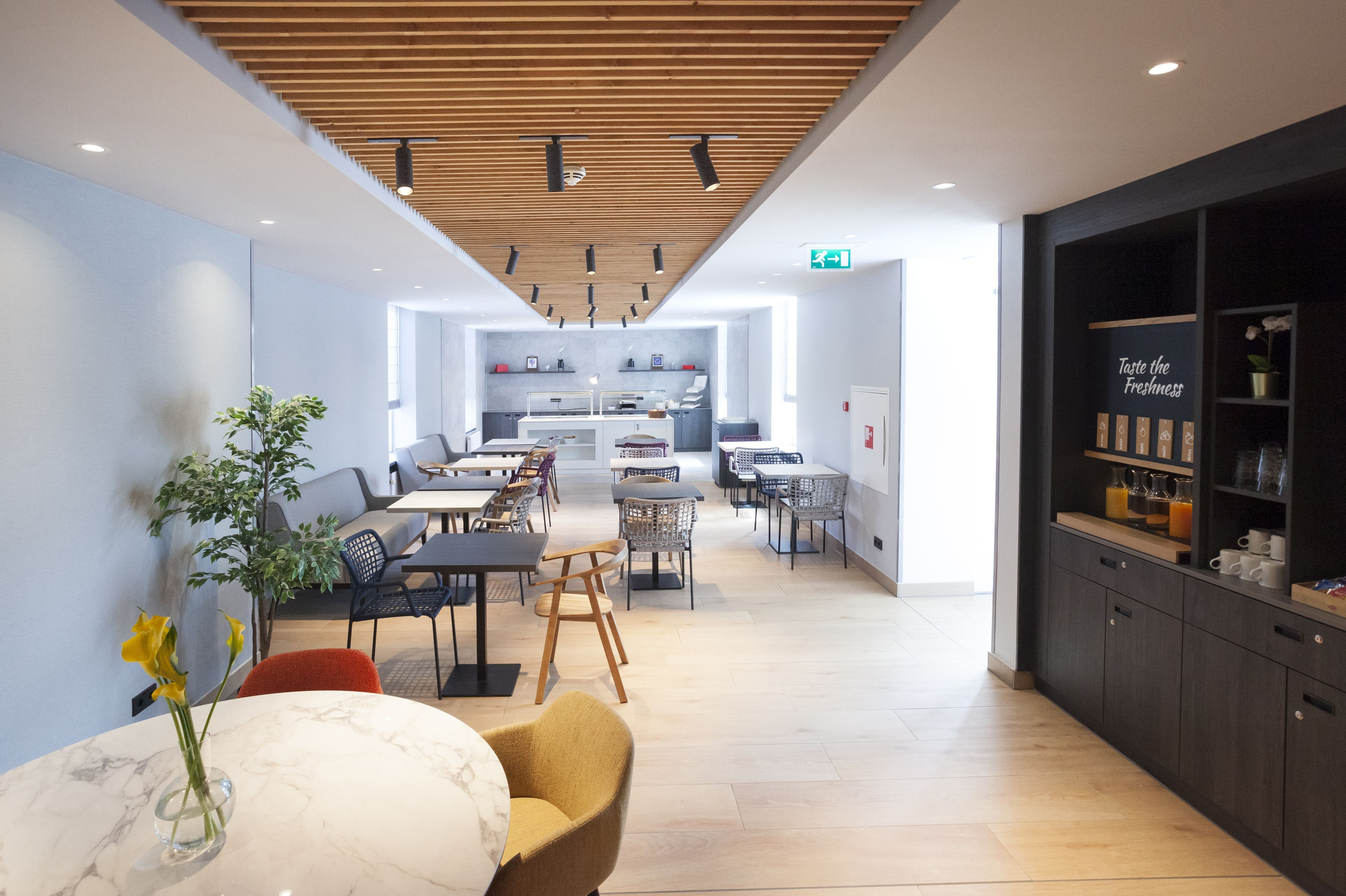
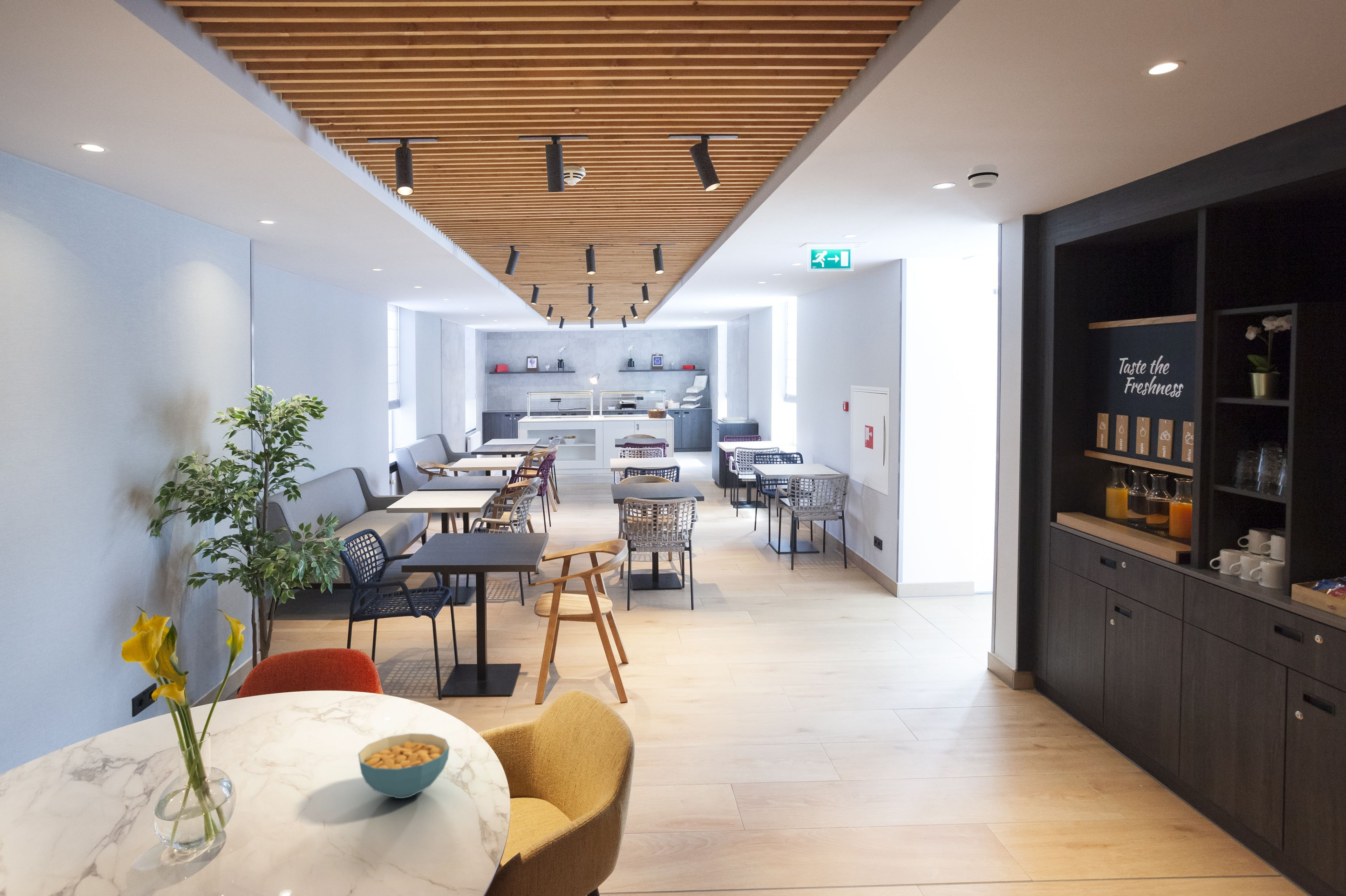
+ smoke detector (983, 176)
+ cereal bowl (404, 771)
